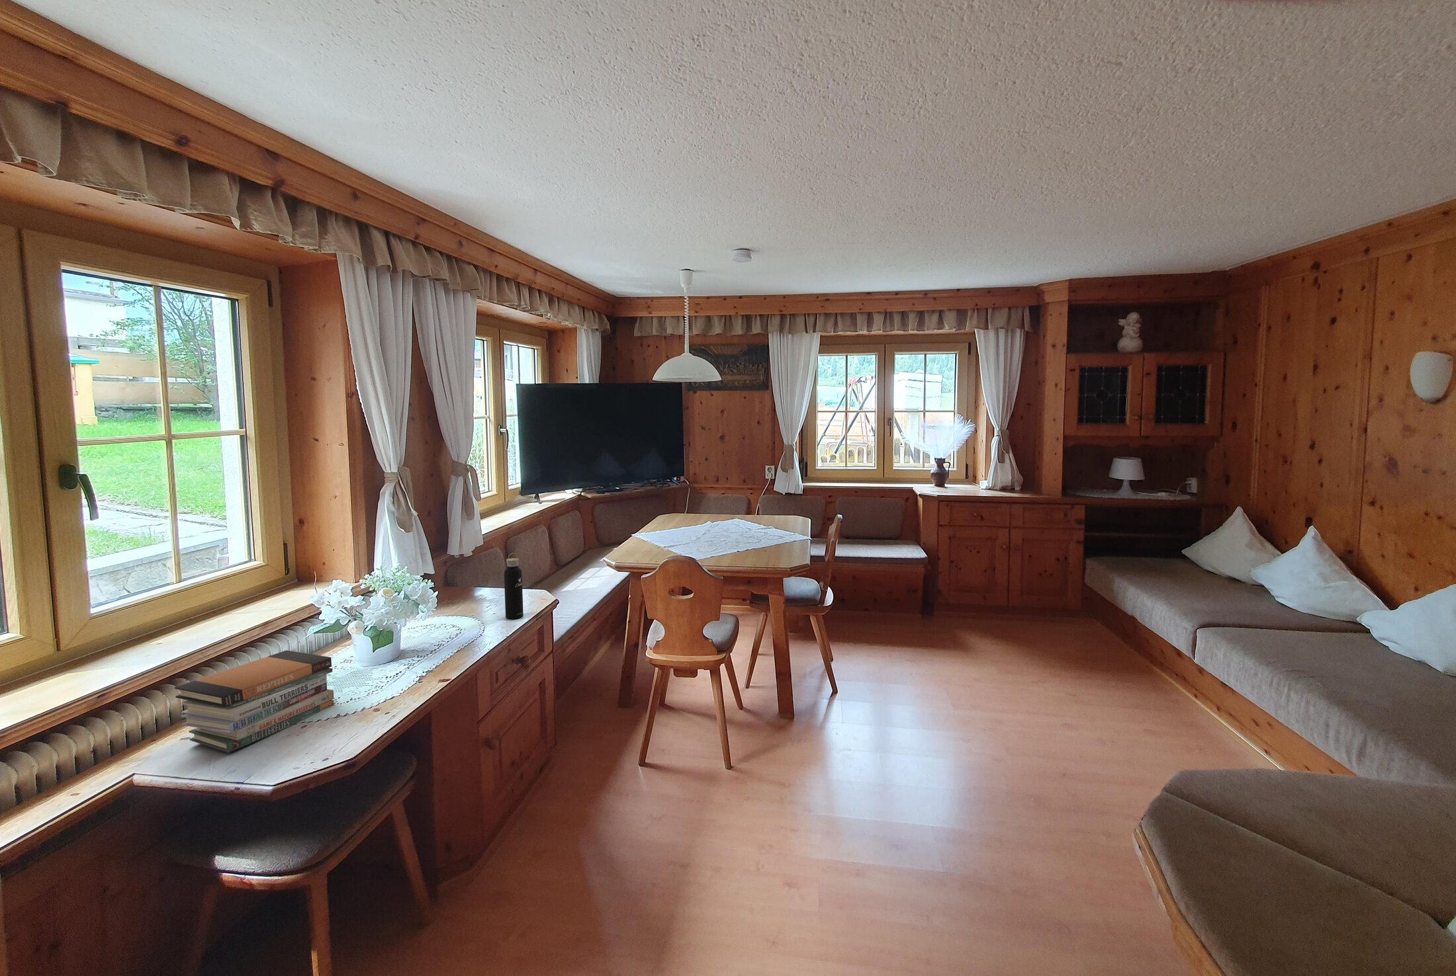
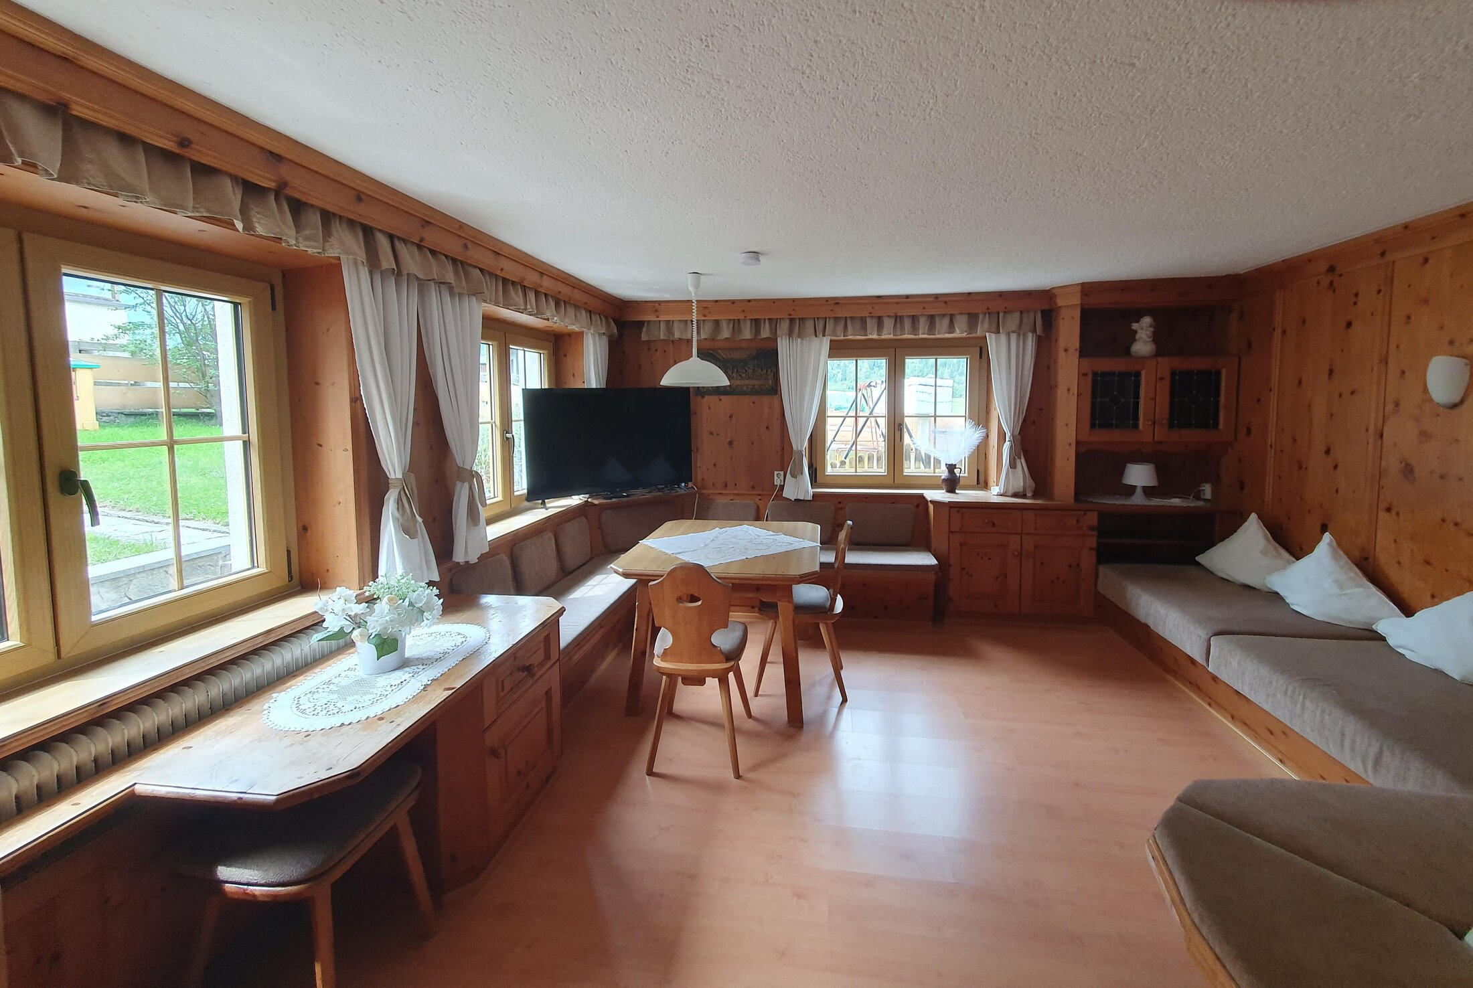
- water bottle (513, 585)
- book stack (260, 697)
